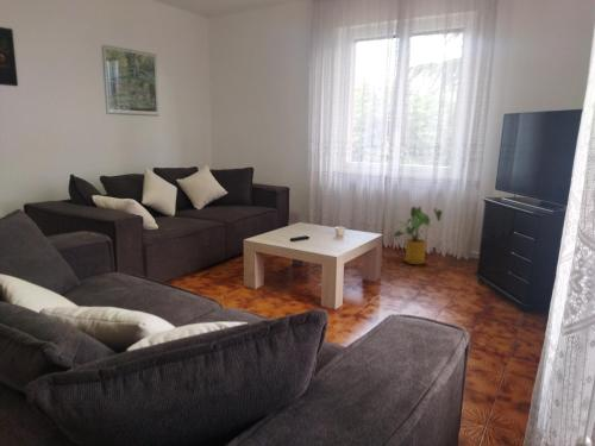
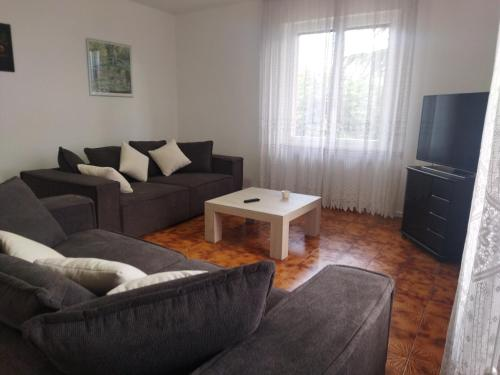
- house plant (415, 234)
